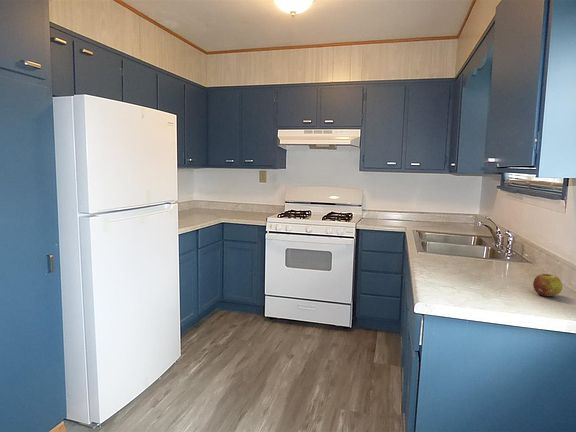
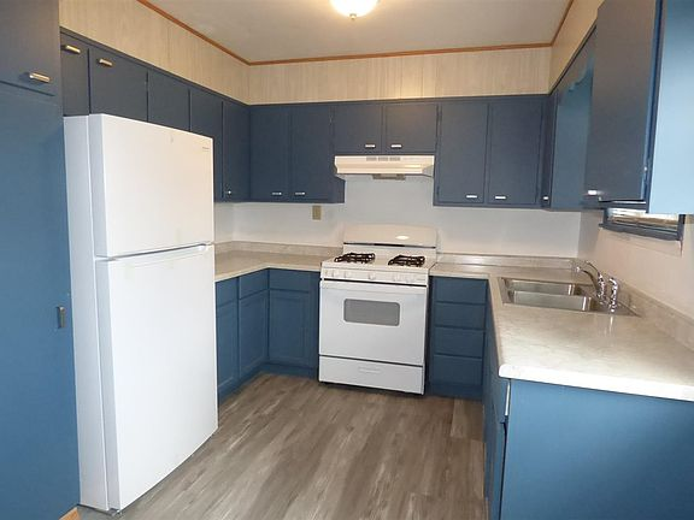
- fruit (547, 284)
